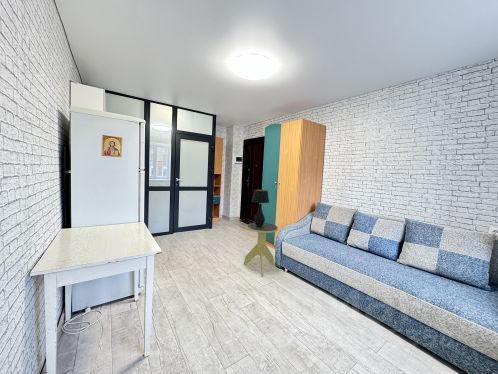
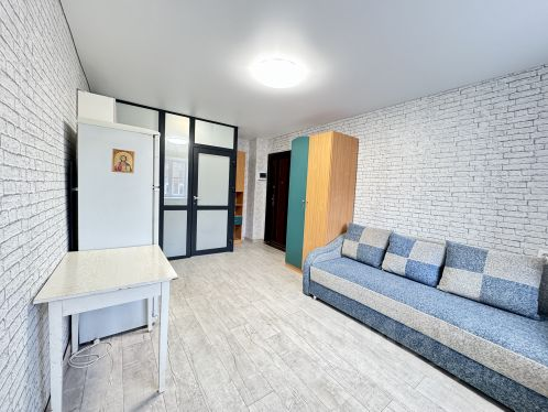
- side table (262, 246)
- table lamp (260, 208)
